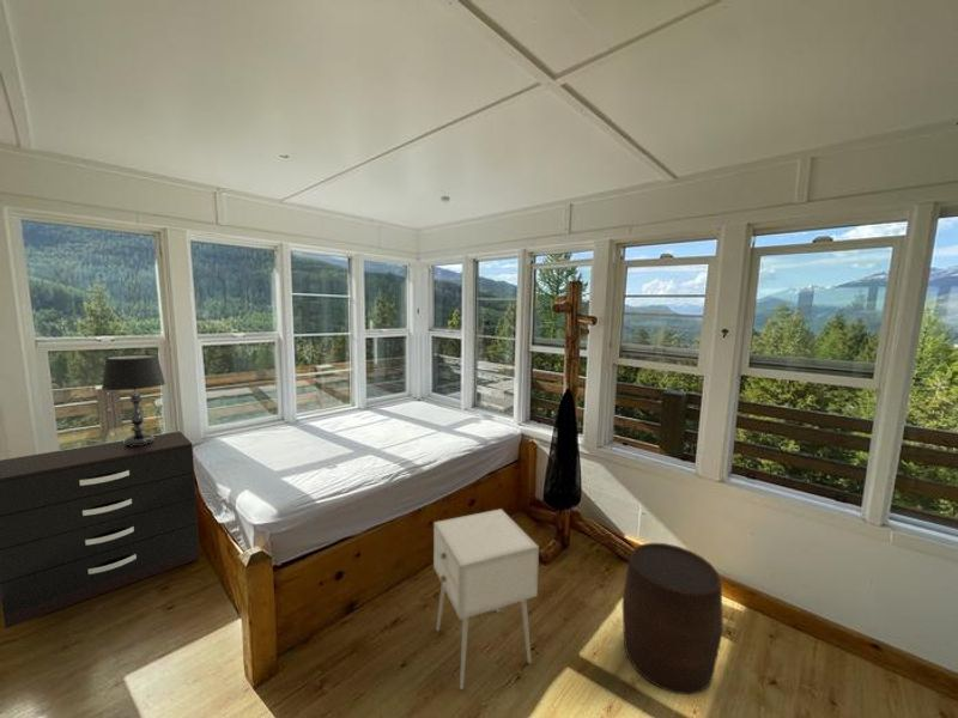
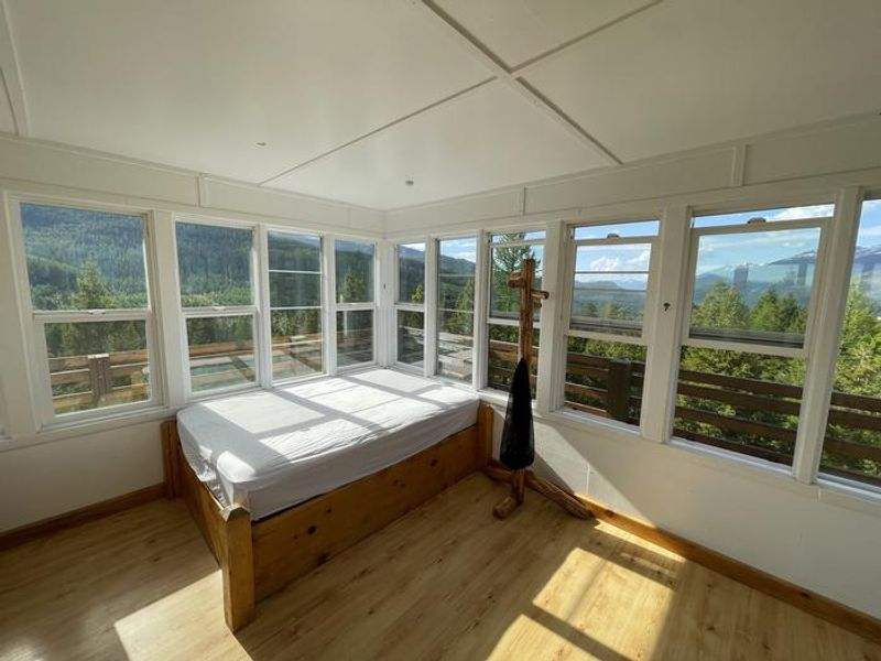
- table lamp (135, 400)
- stool (669, 611)
- dresser (107, 516)
- nightstand (480, 590)
